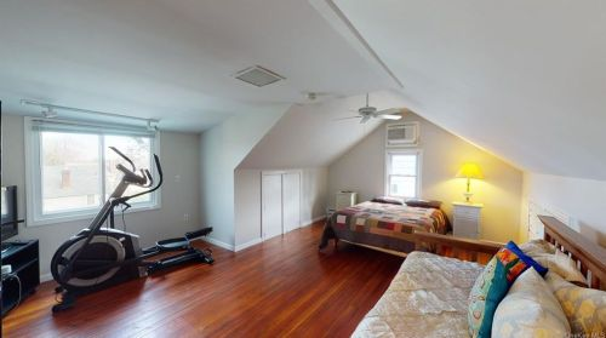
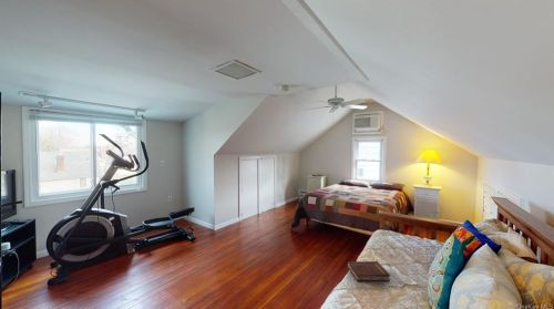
+ hardback book (367, 270)
